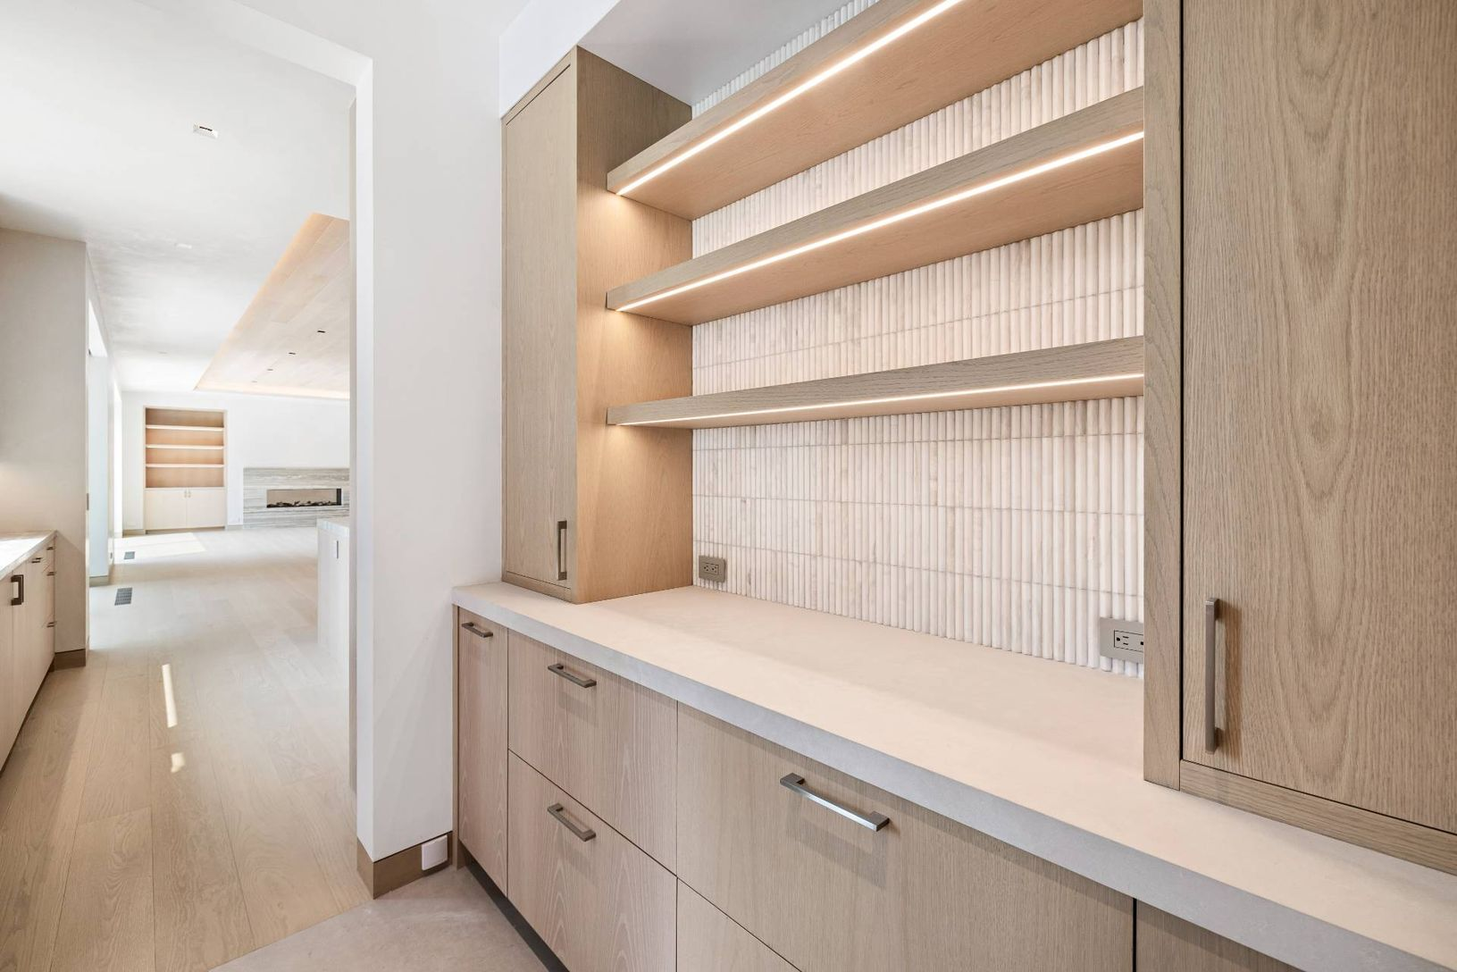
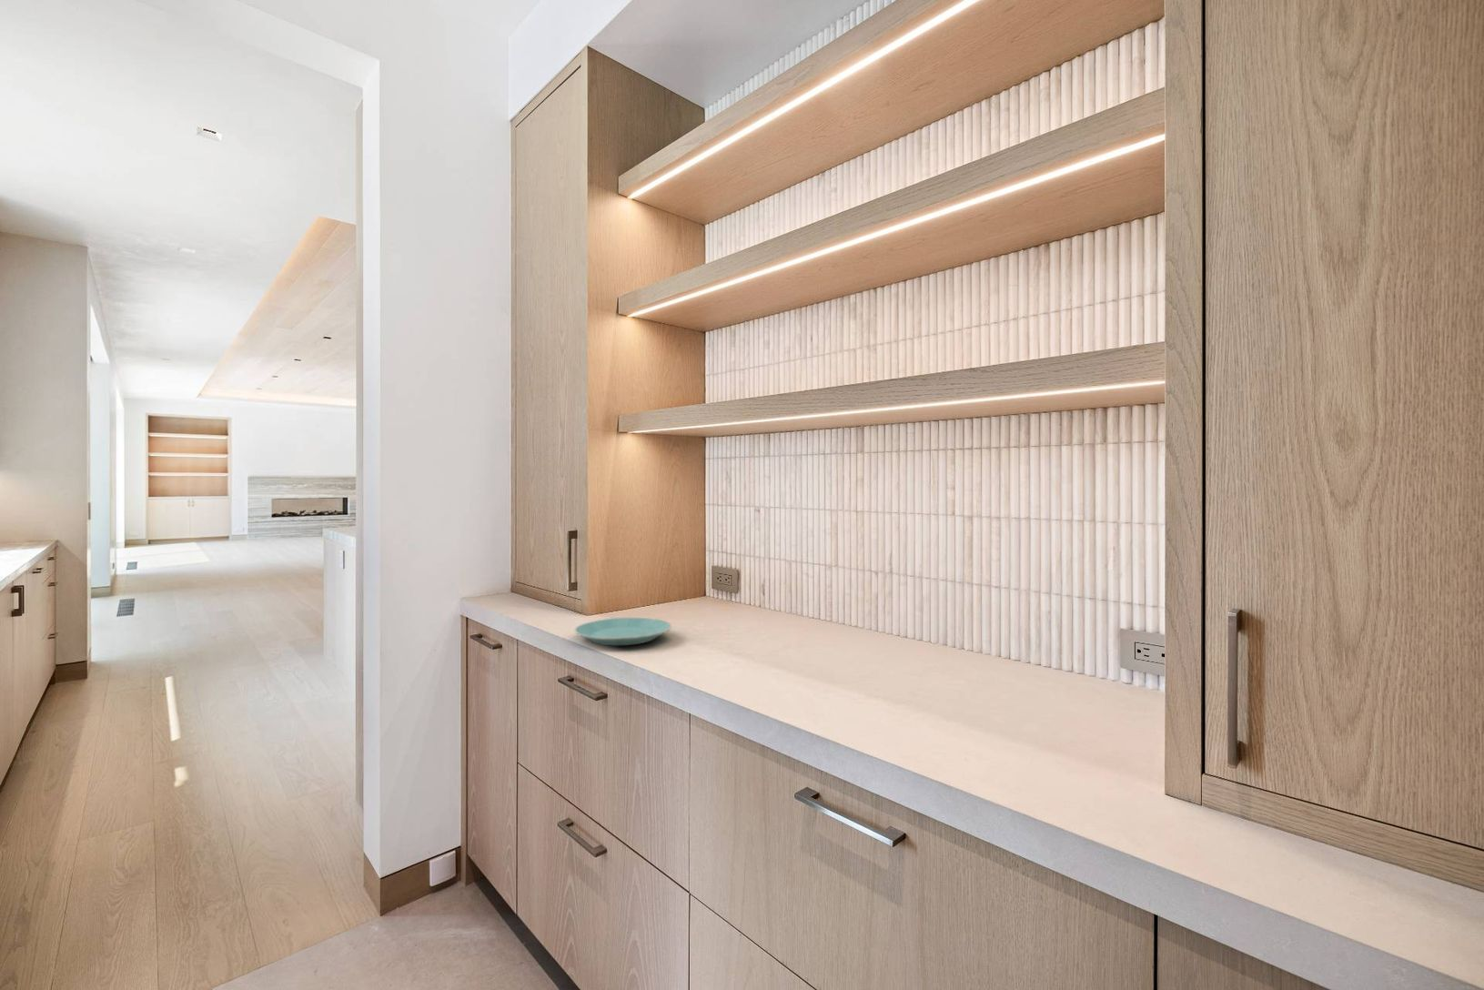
+ plate (623, 632)
